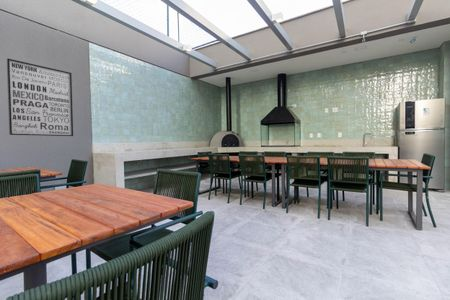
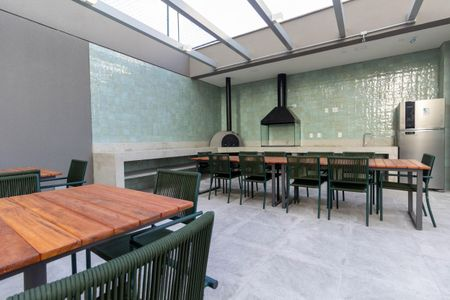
- wall art (43, 101)
